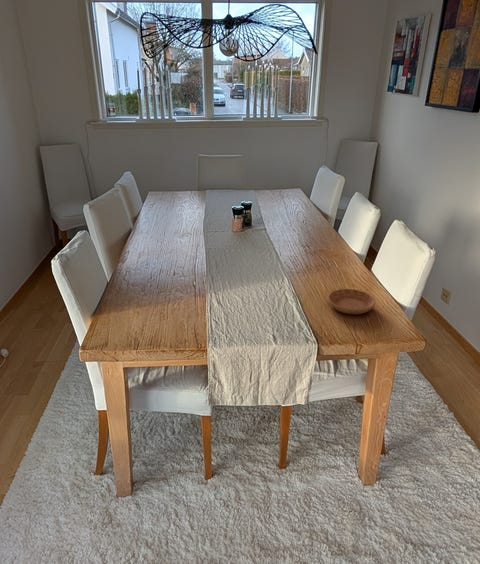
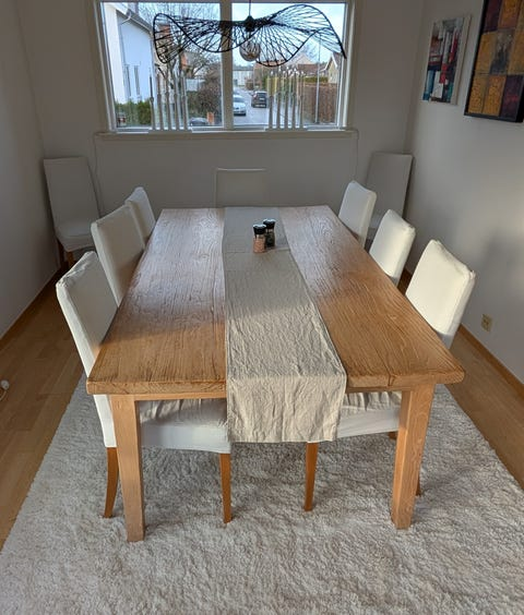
- saucer (351, 302)
